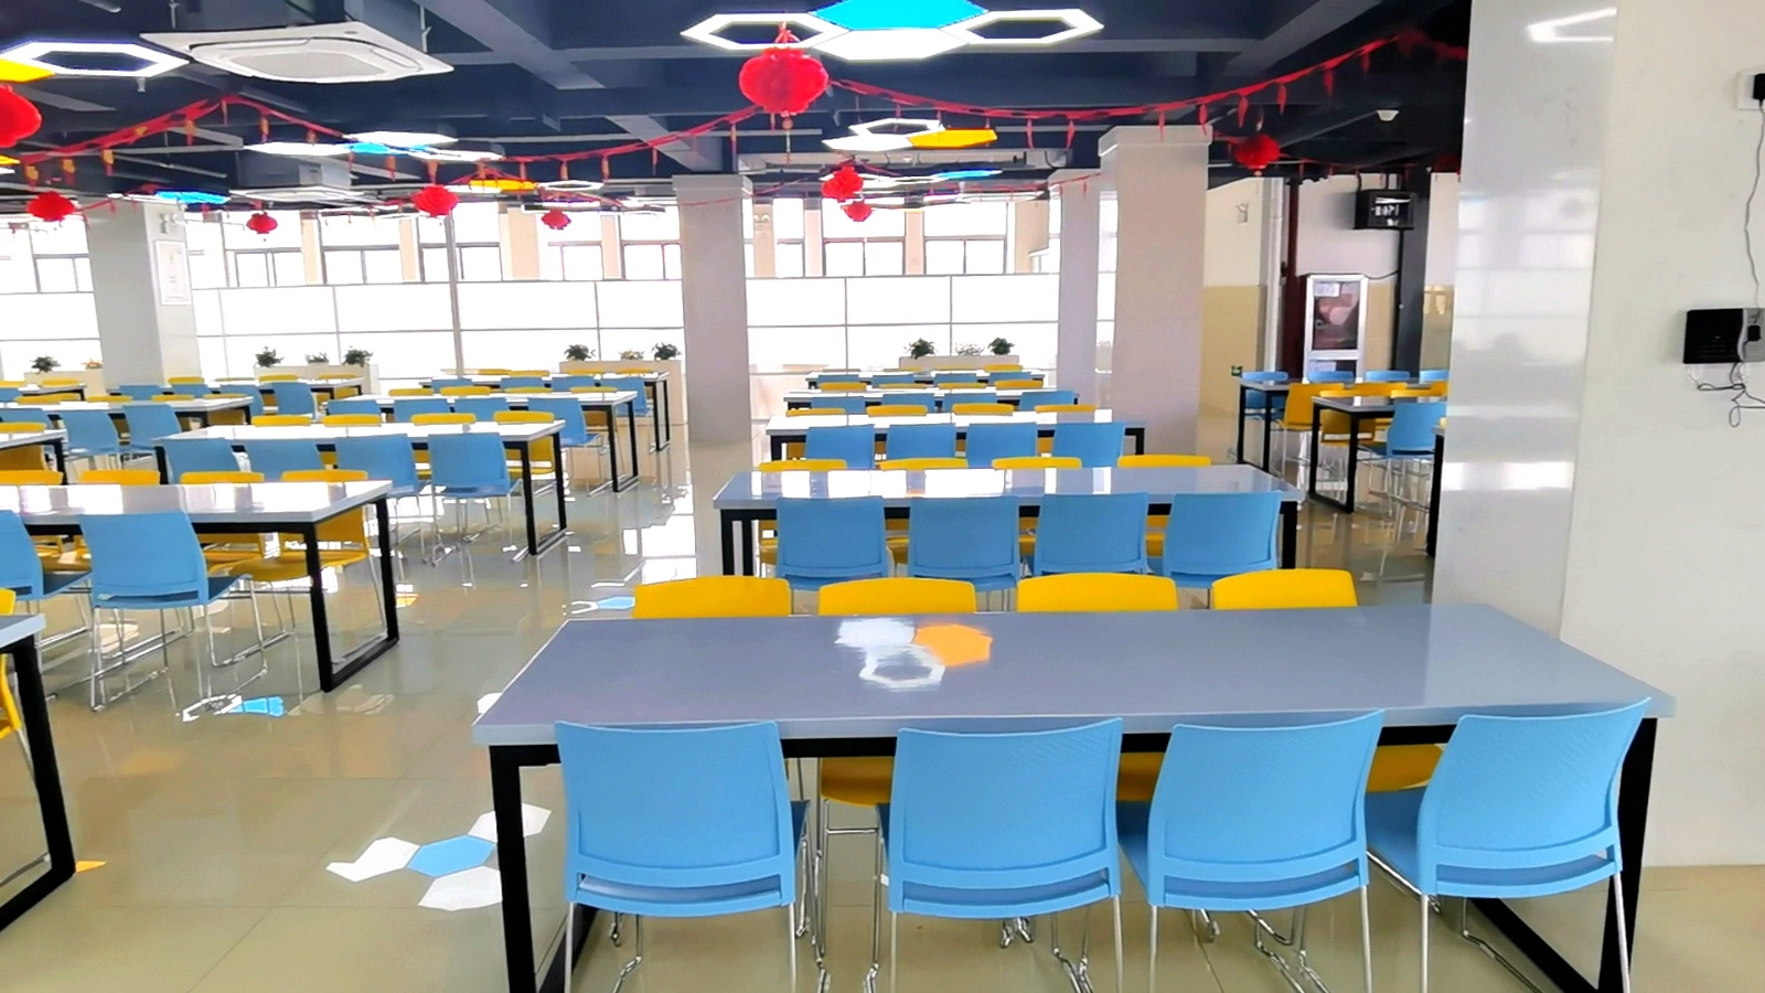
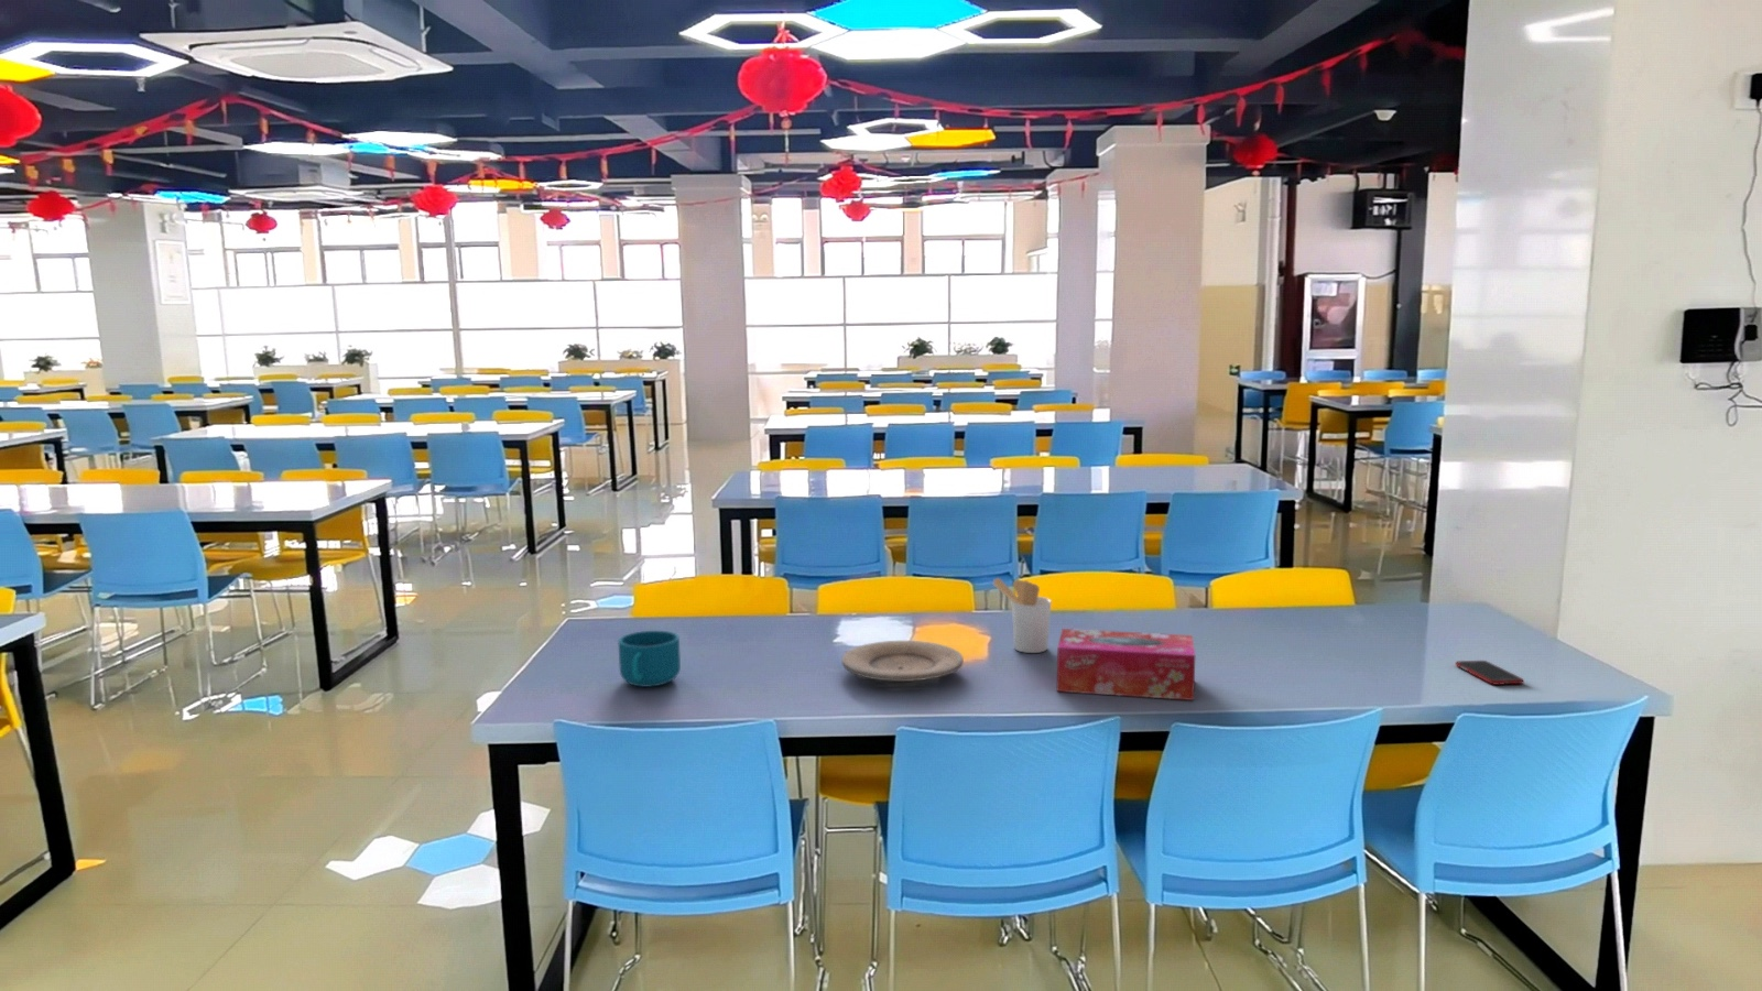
+ cell phone (1487, 672)
+ tissue box (1124, 663)
+ plate (902, 664)
+ cup (646, 662)
+ utensil holder (1020, 612)
